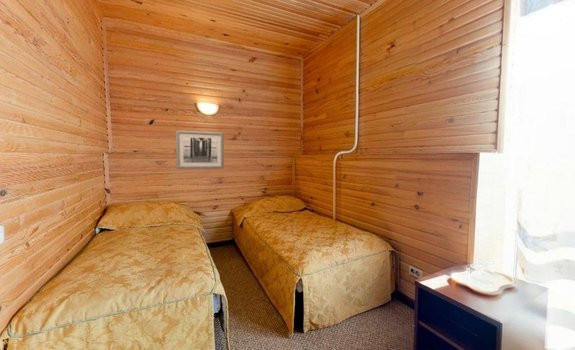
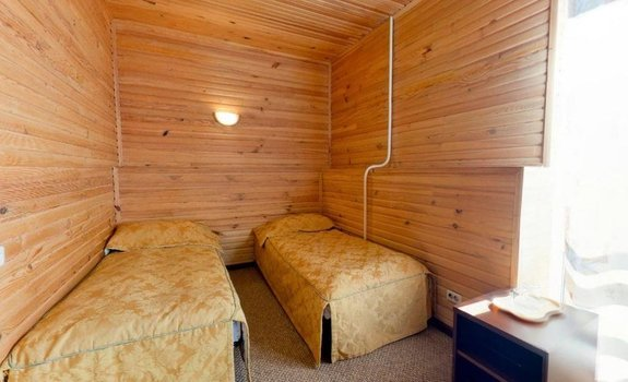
- wall art (200, 150)
